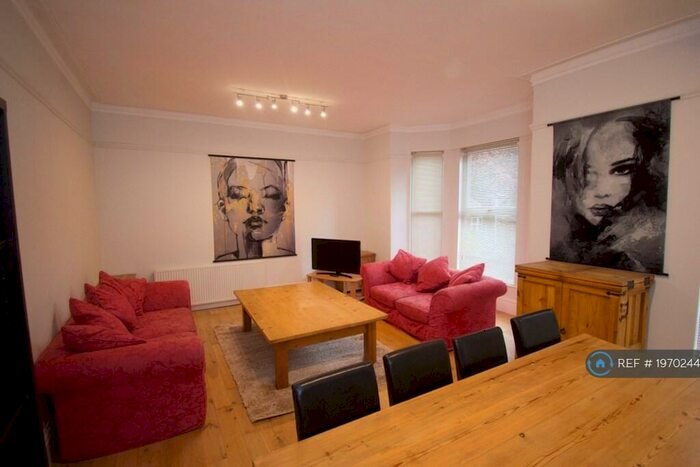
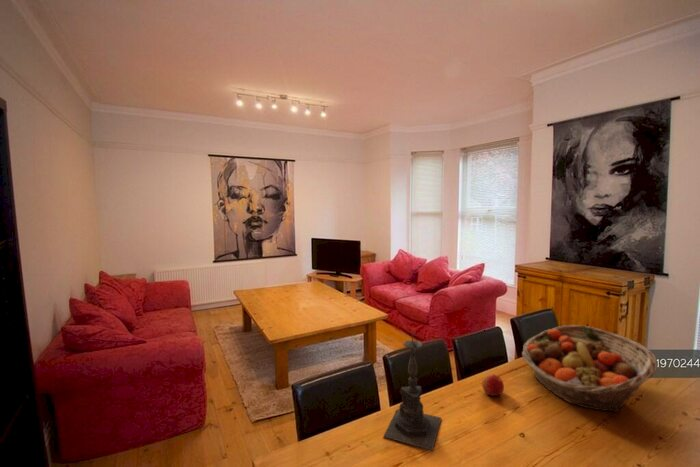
+ apple (492, 383)
+ candle holder (413, 378)
+ fruit basket (581, 362)
